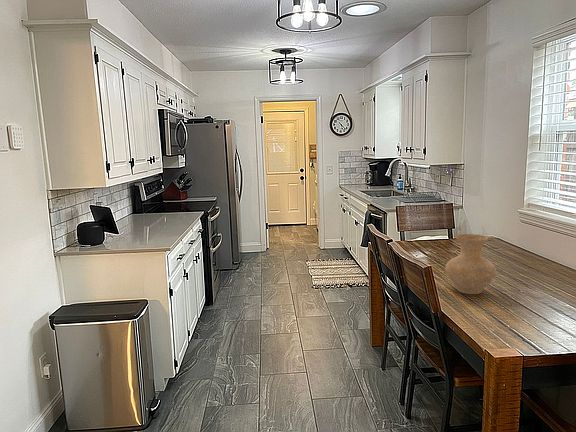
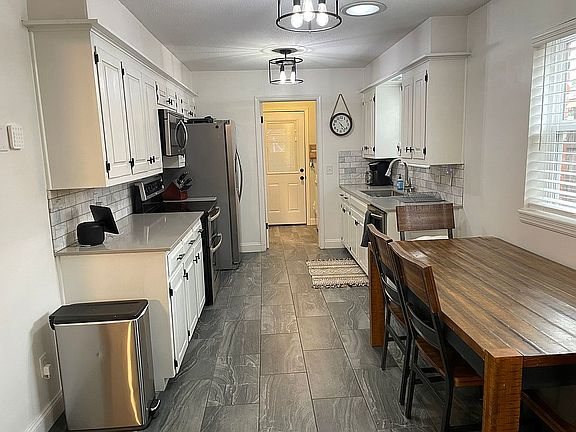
- vase (470, 264)
